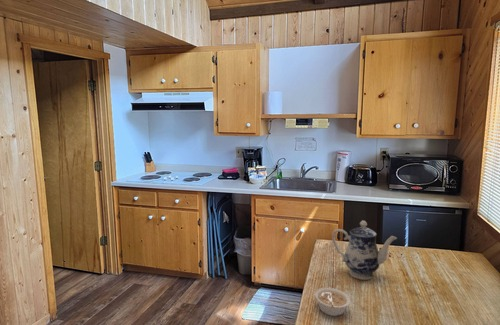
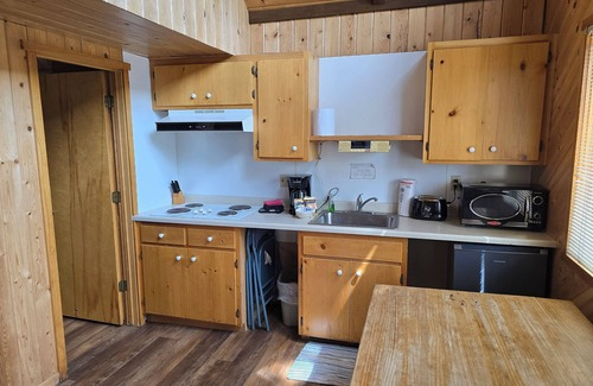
- teapot (362, 248)
- legume (332, 302)
